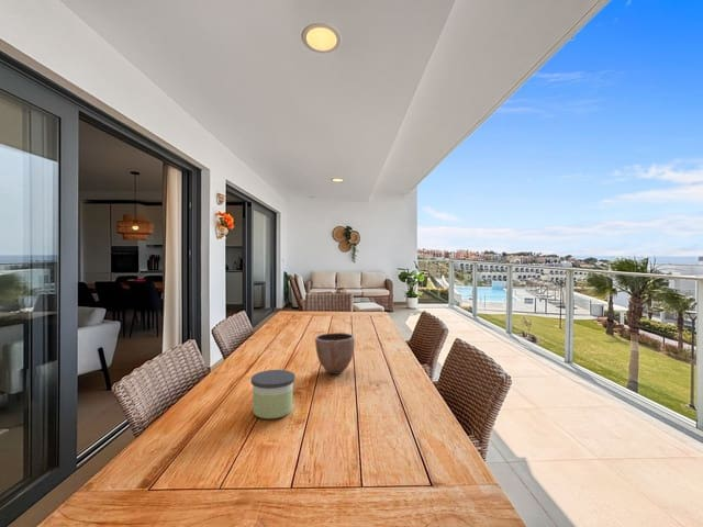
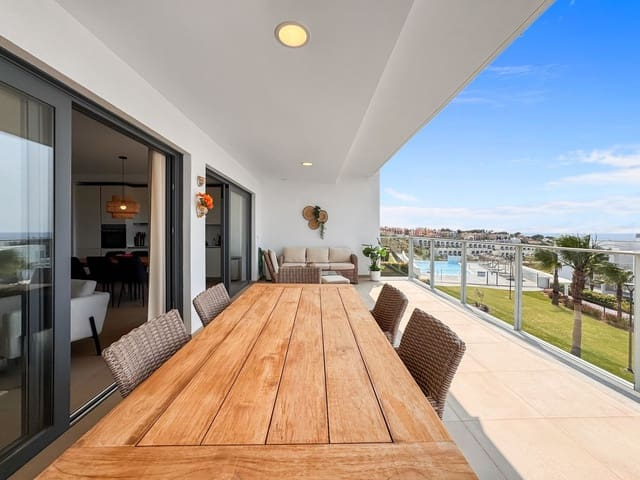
- candle (272, 393)
- decorative bowl (334, 354)
